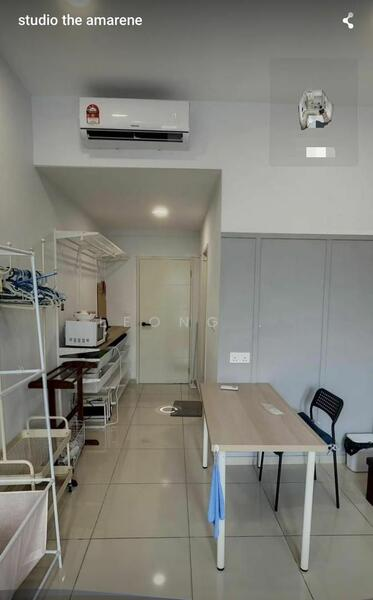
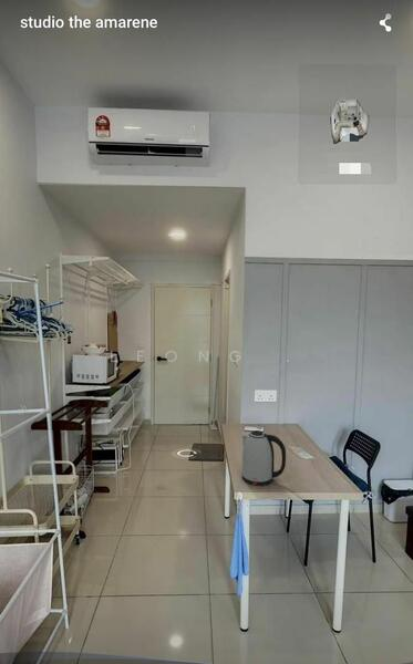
+ kettle (262, 455)
